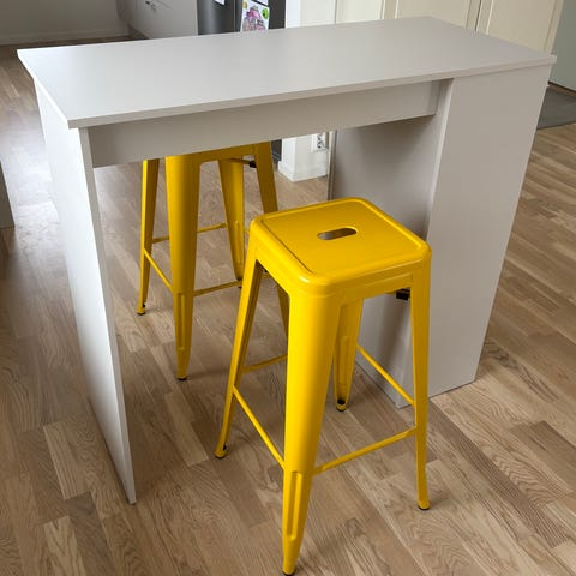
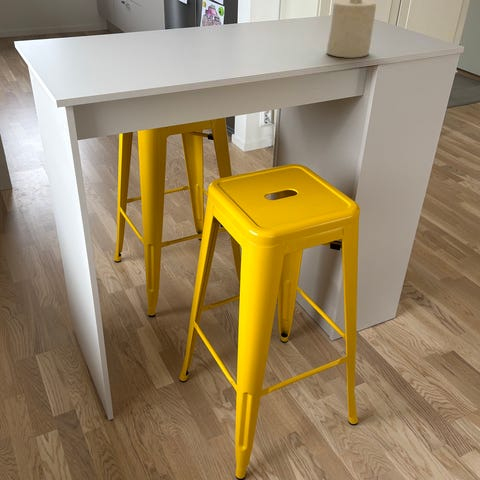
+ candle (351, 23)
